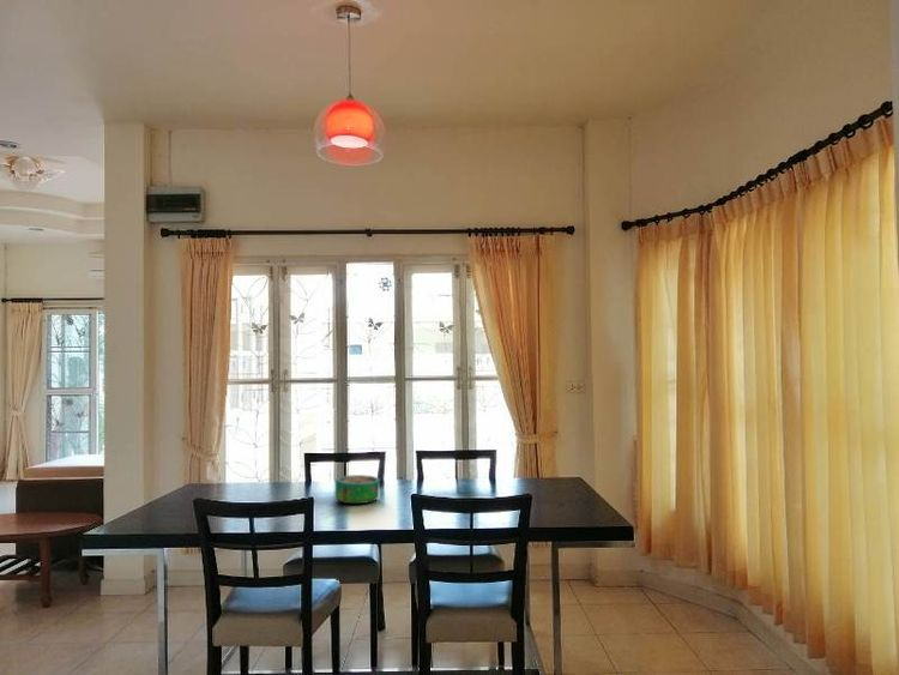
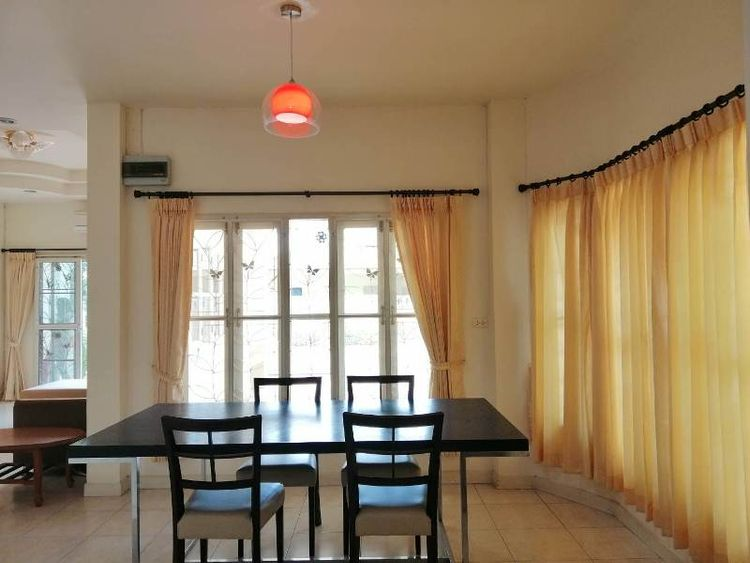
- decorative bowl (357, 489)
